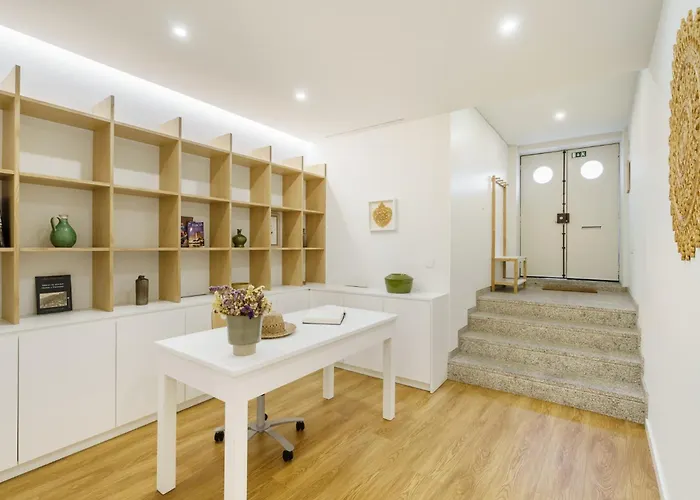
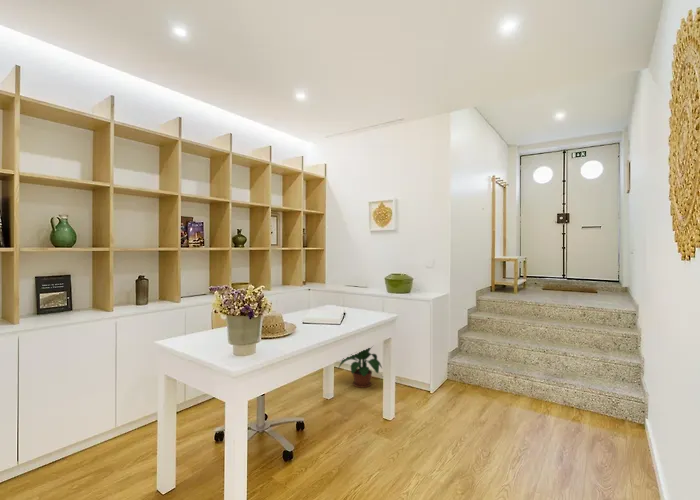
+ potted plant (362, 358)
